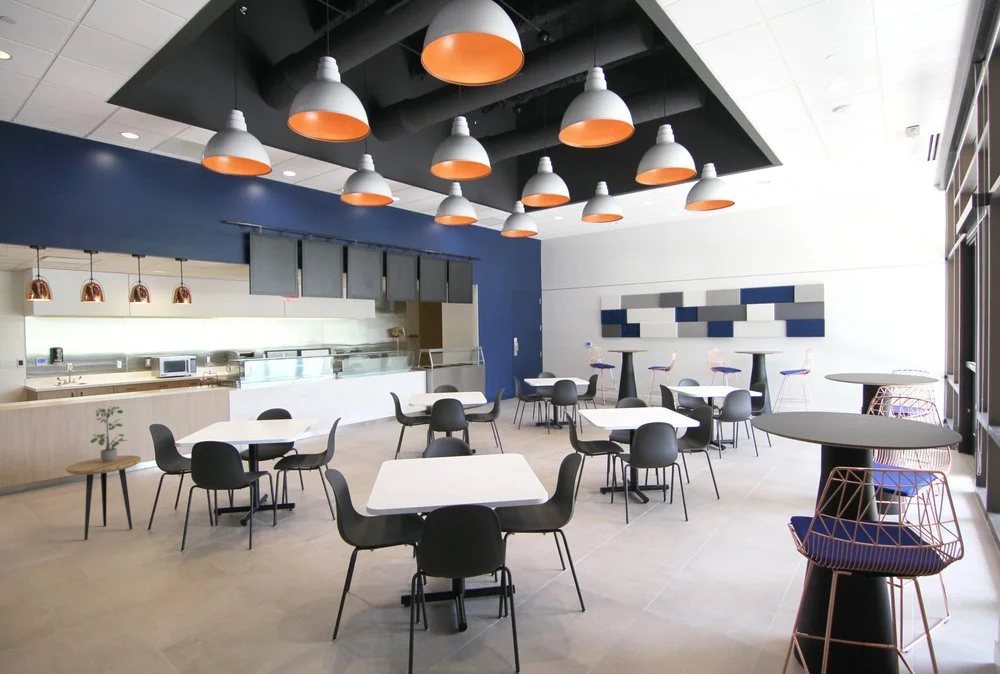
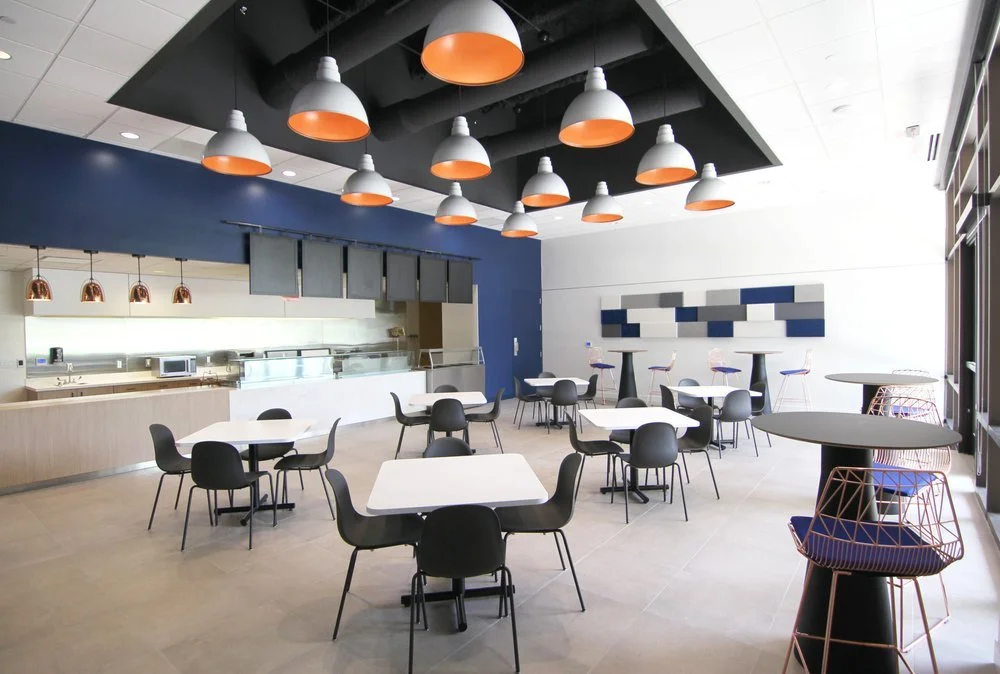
- potted plant (108, 435)
- side table (105, 497)
